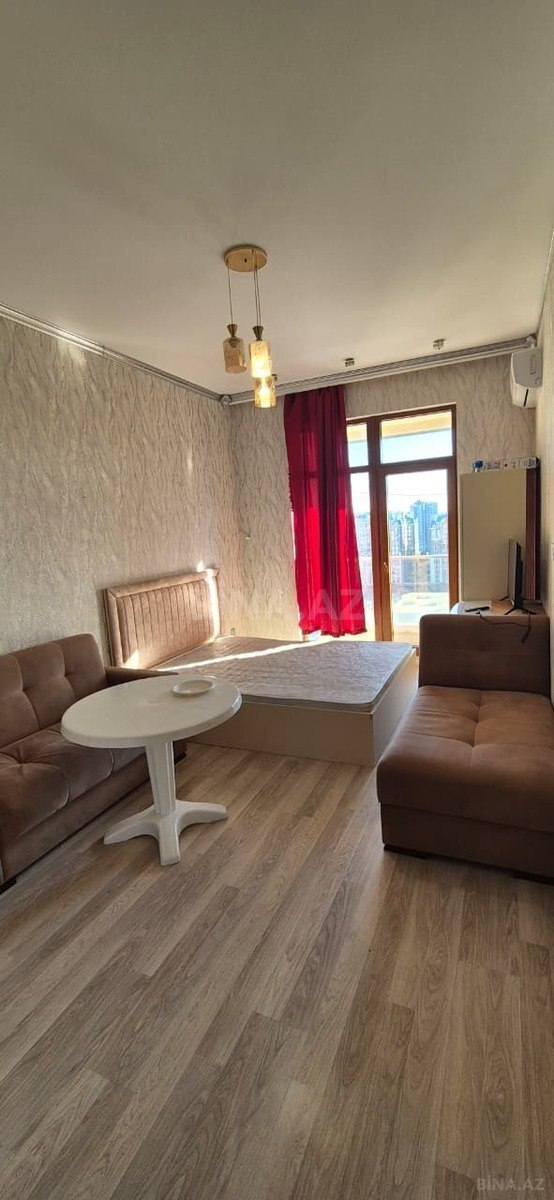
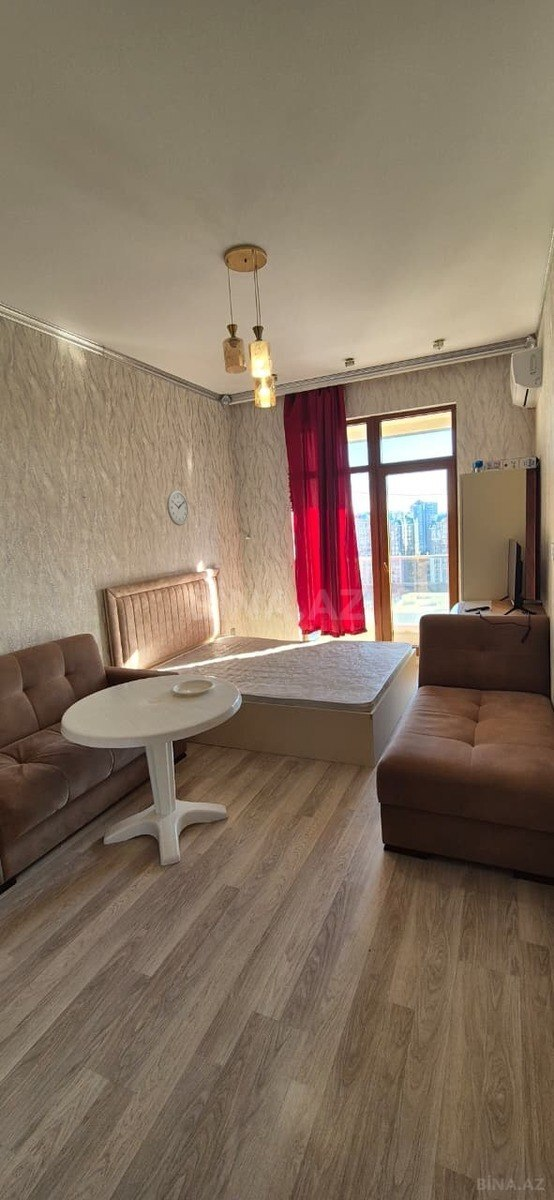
+ wall clock (178, 507)
